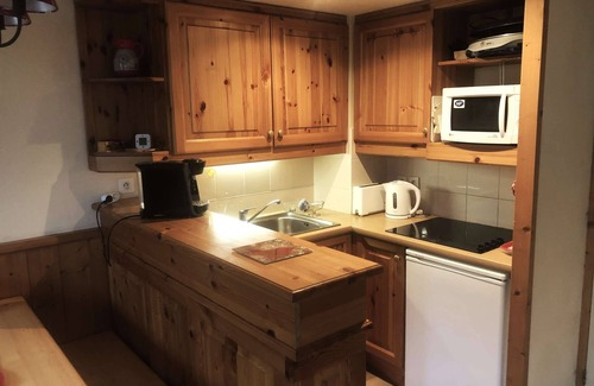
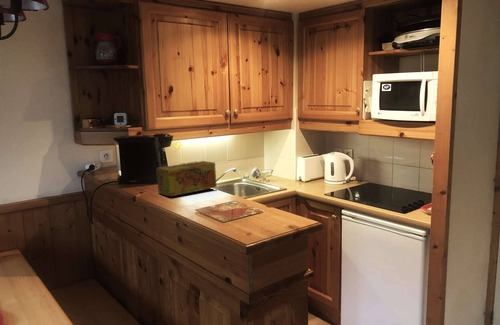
+ cereal box (186, 177)
